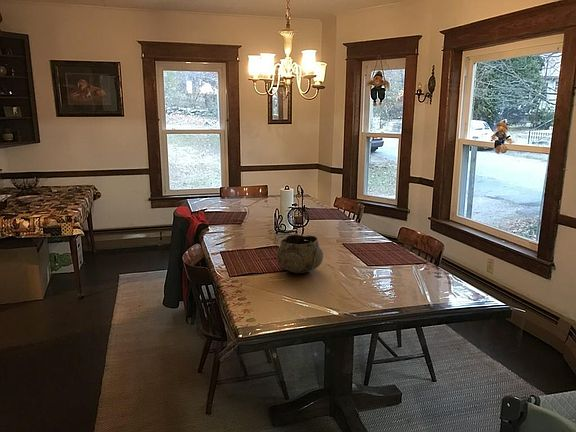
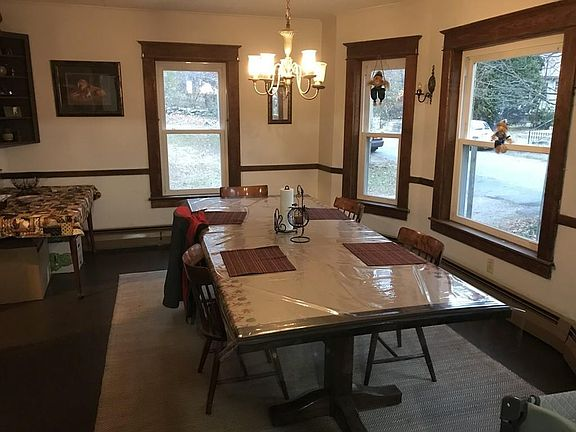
- decorative bowl (299, 254)
